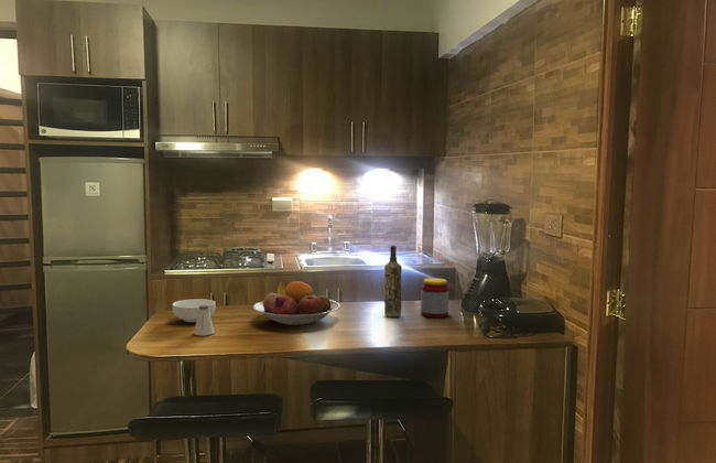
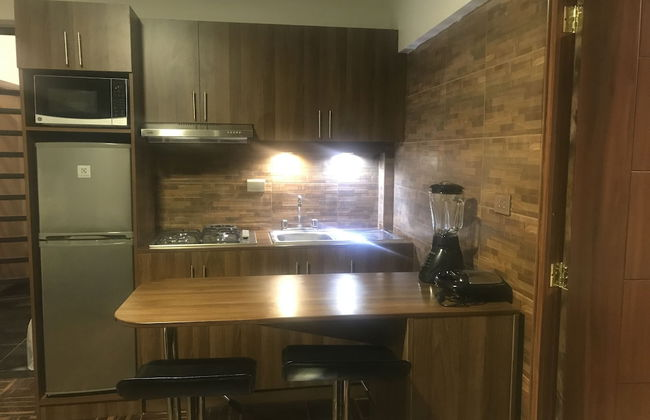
- saltshaker (204, 320)
- fruit bowl (296, 301)
- bottle (392, 280)
- jar (434, 297)
- cereal bowl (194, 311)
